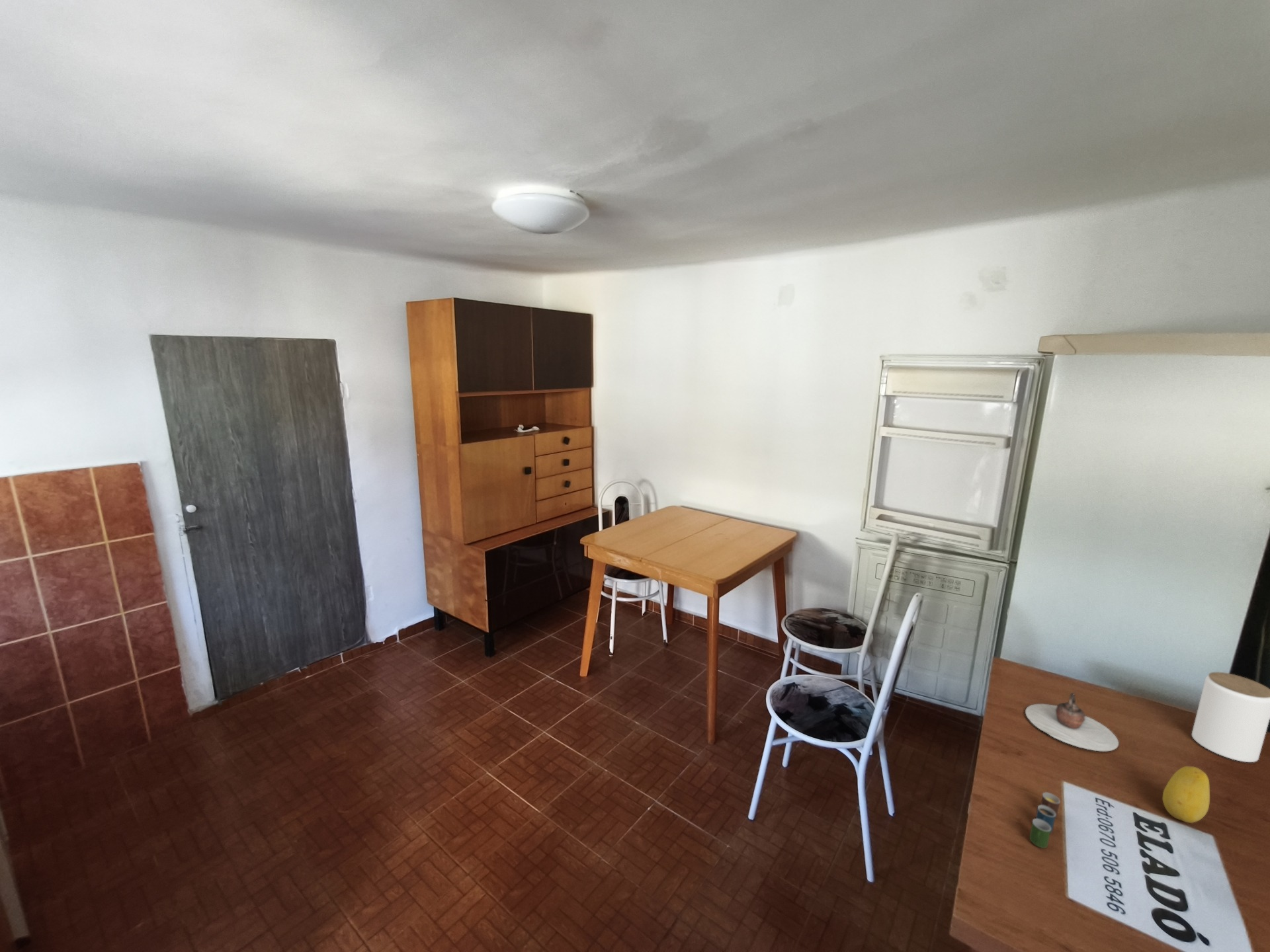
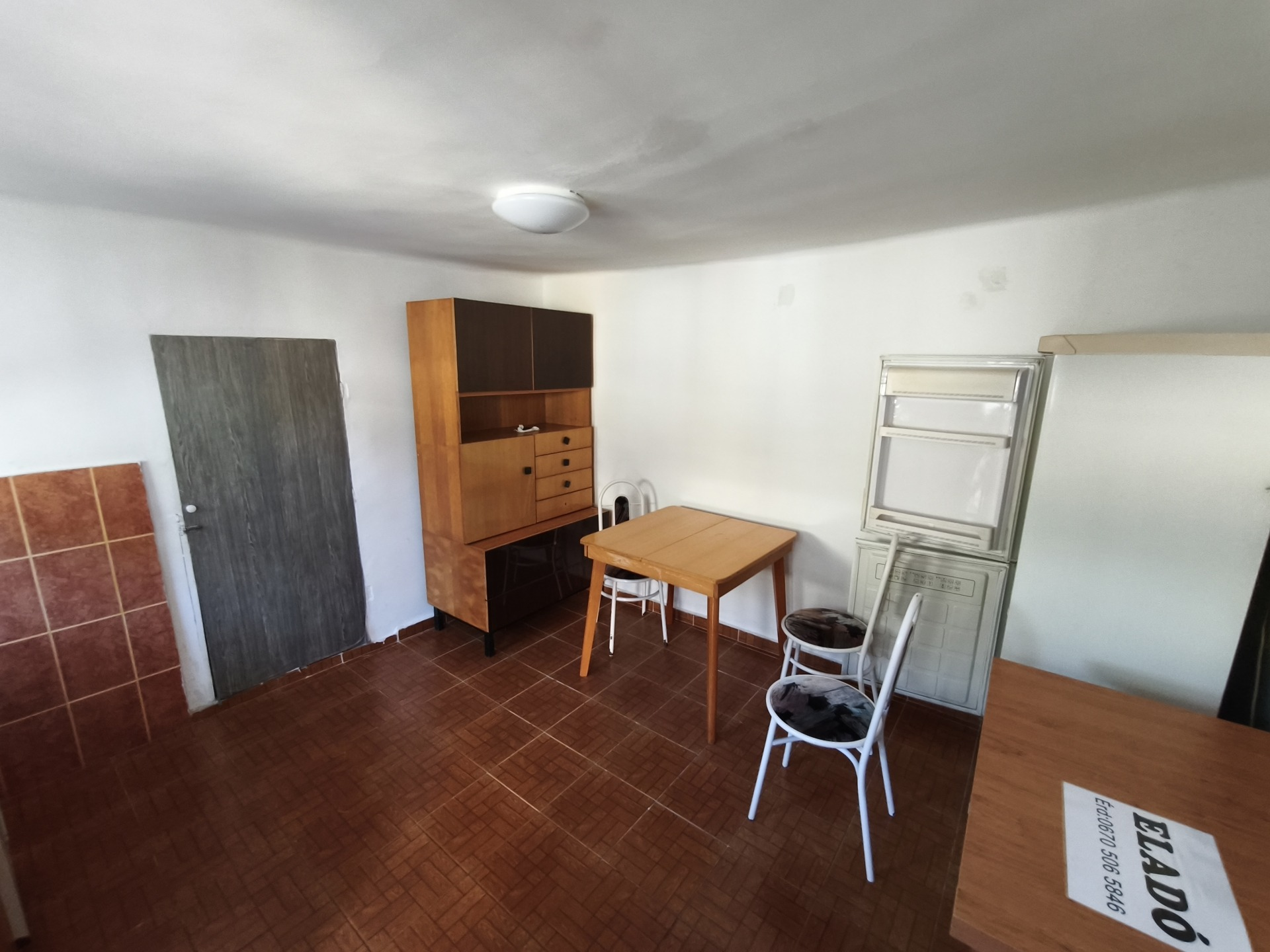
- teapot (1072, 712)
- cup (1046, 815)
- jar (1232, 715)
- fruit (1187, 792)
